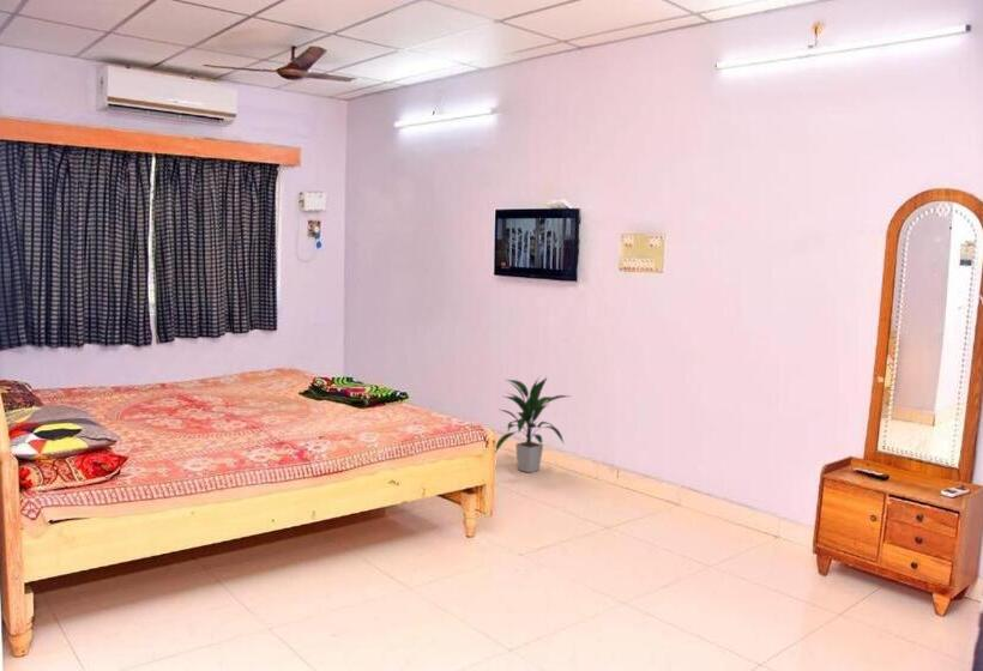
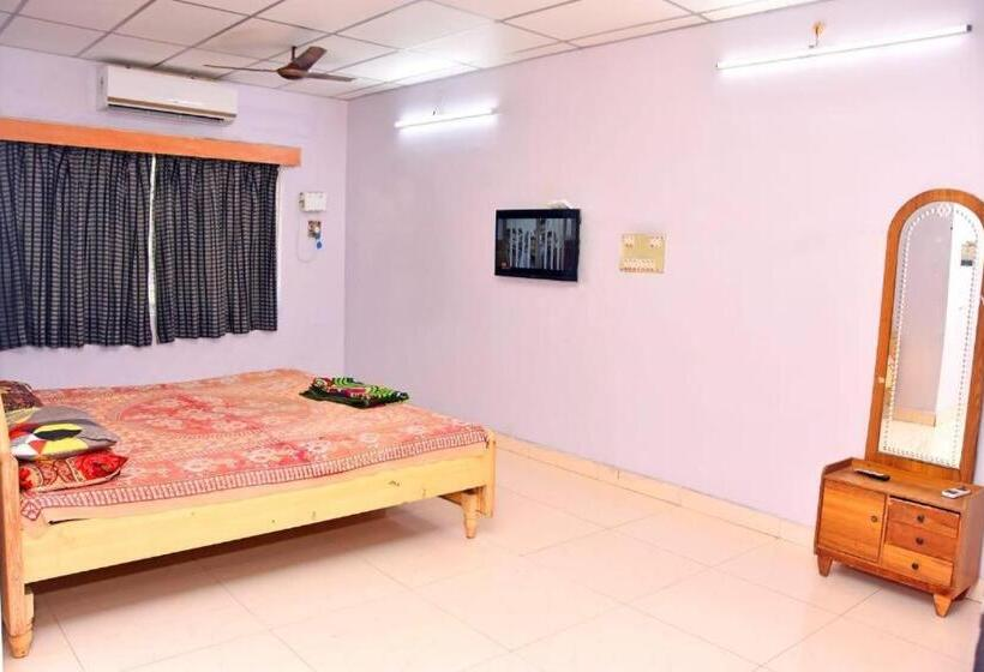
- indoor plant (526, 422)
